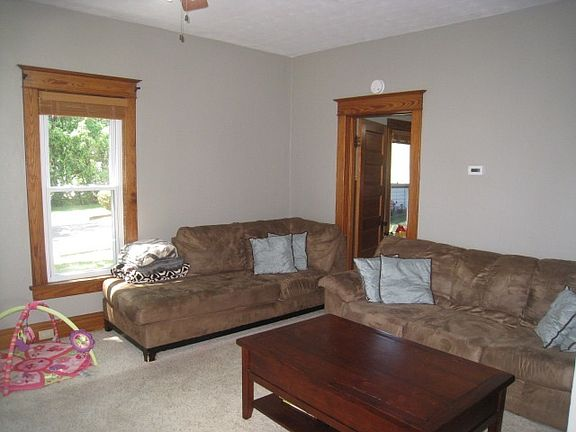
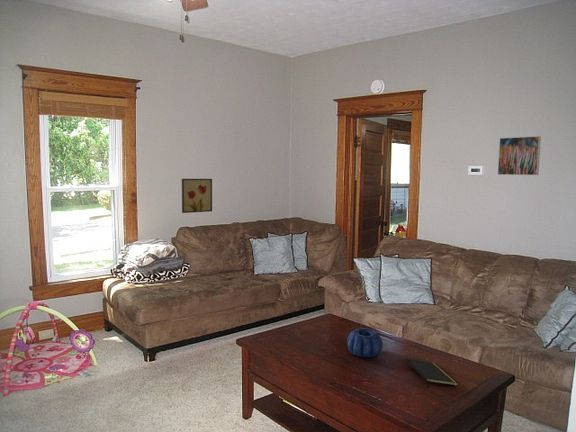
+ wall art (196, 195)
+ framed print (518, 156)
+ notepad (431, 371)
+ decorative bowl (364, 342)
